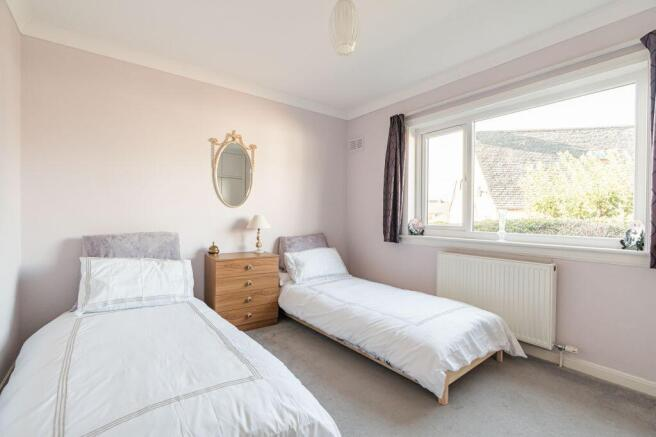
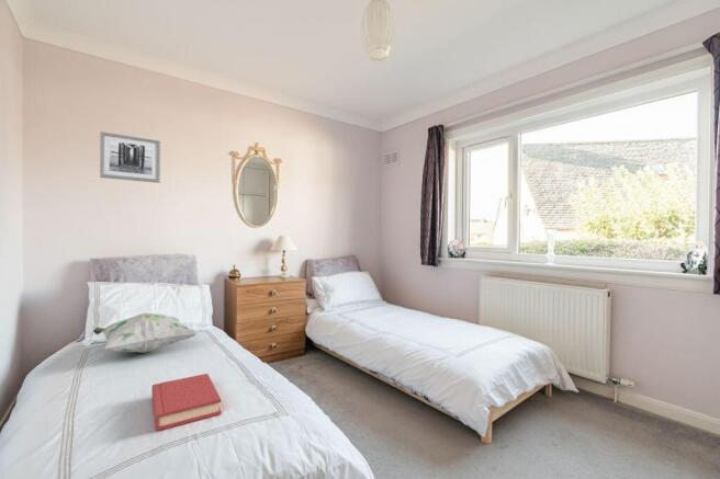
+ decorative pillow (144, 331)
+ hardback book (184, 398)
+ wall art (131, 158)
